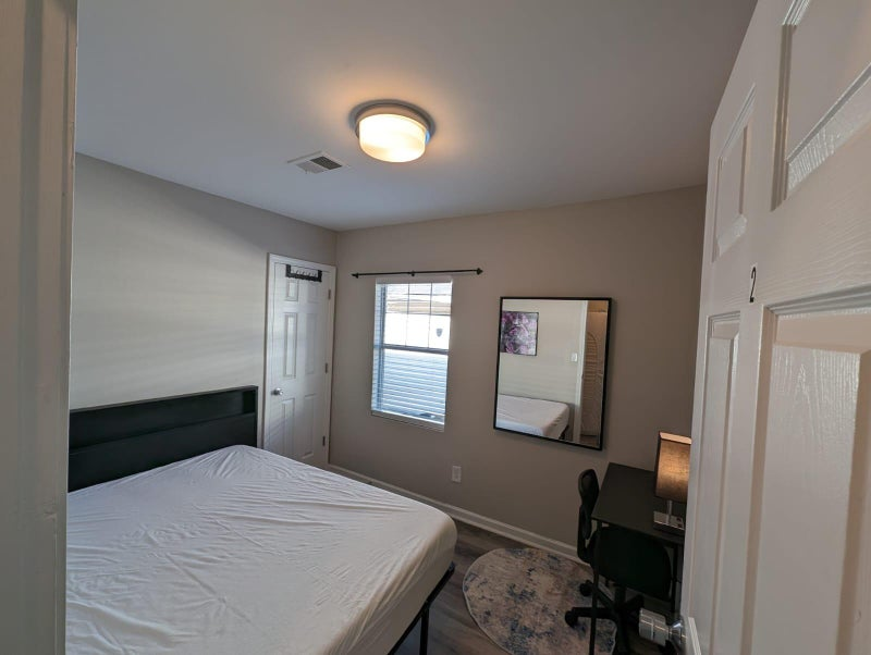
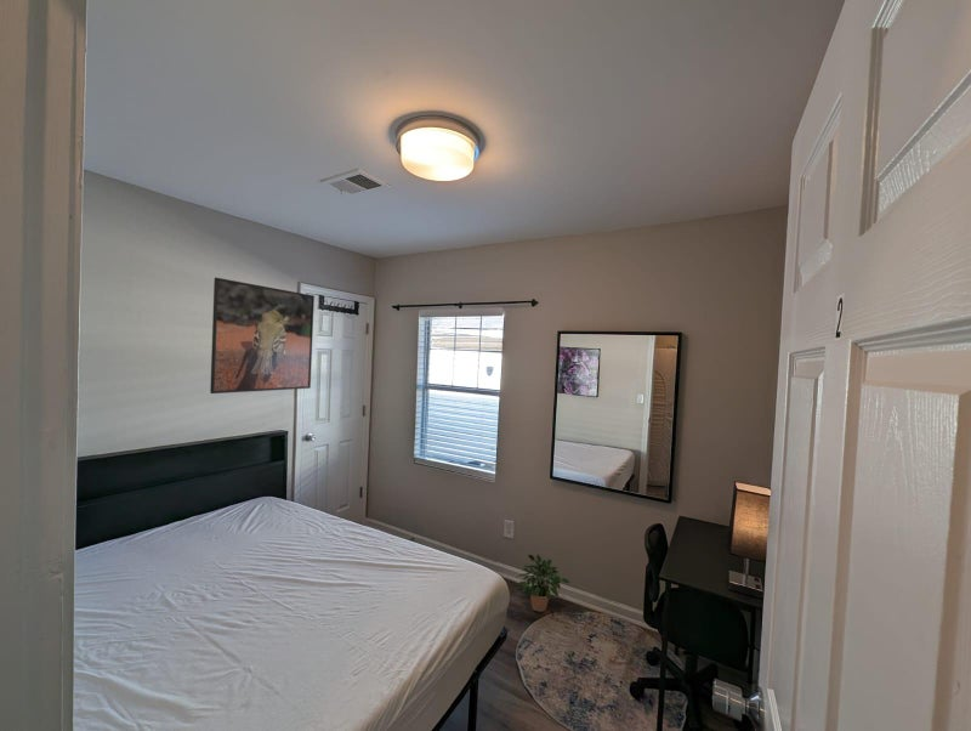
+ potted plant (544, 583)
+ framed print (267, 339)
